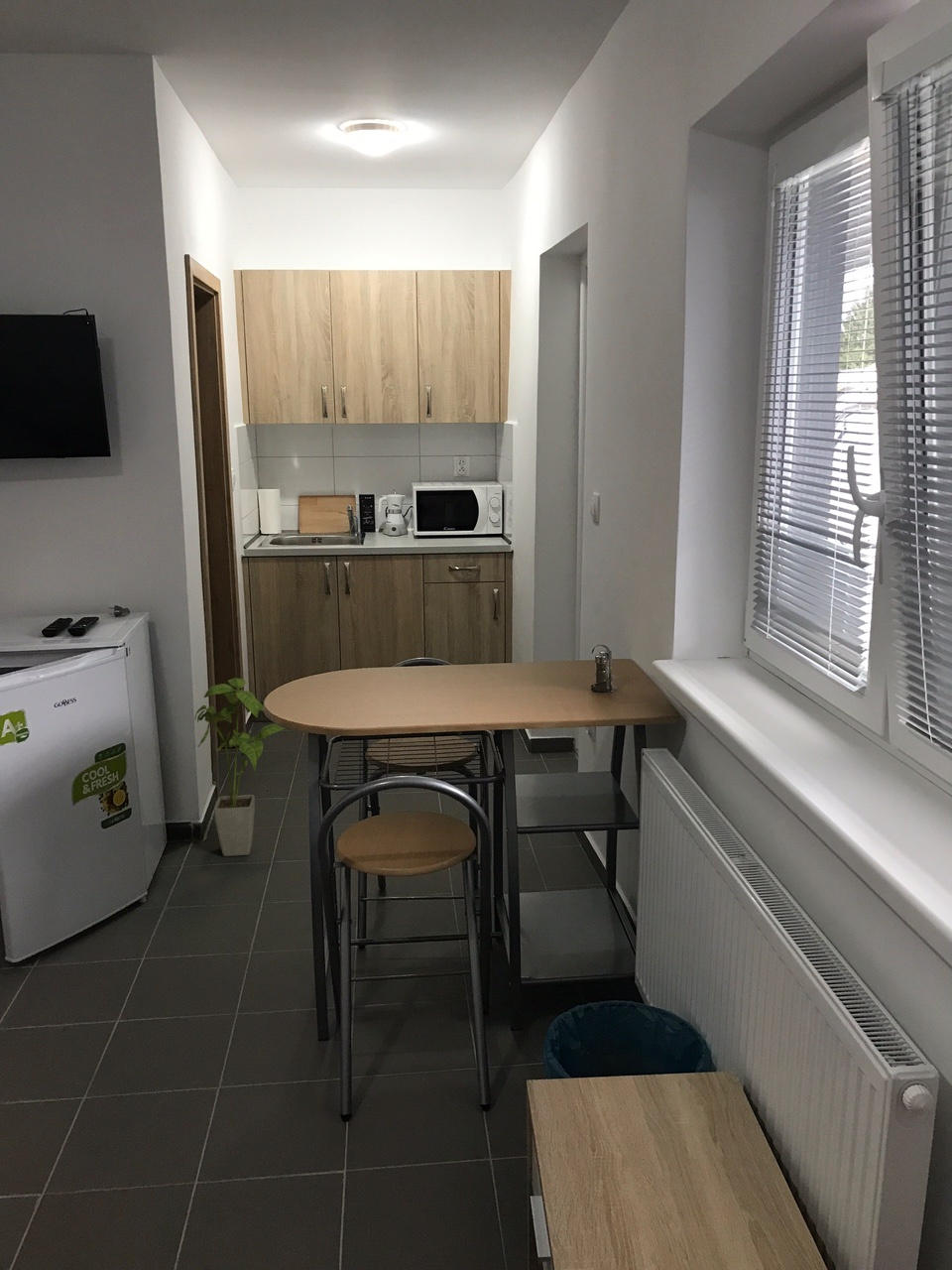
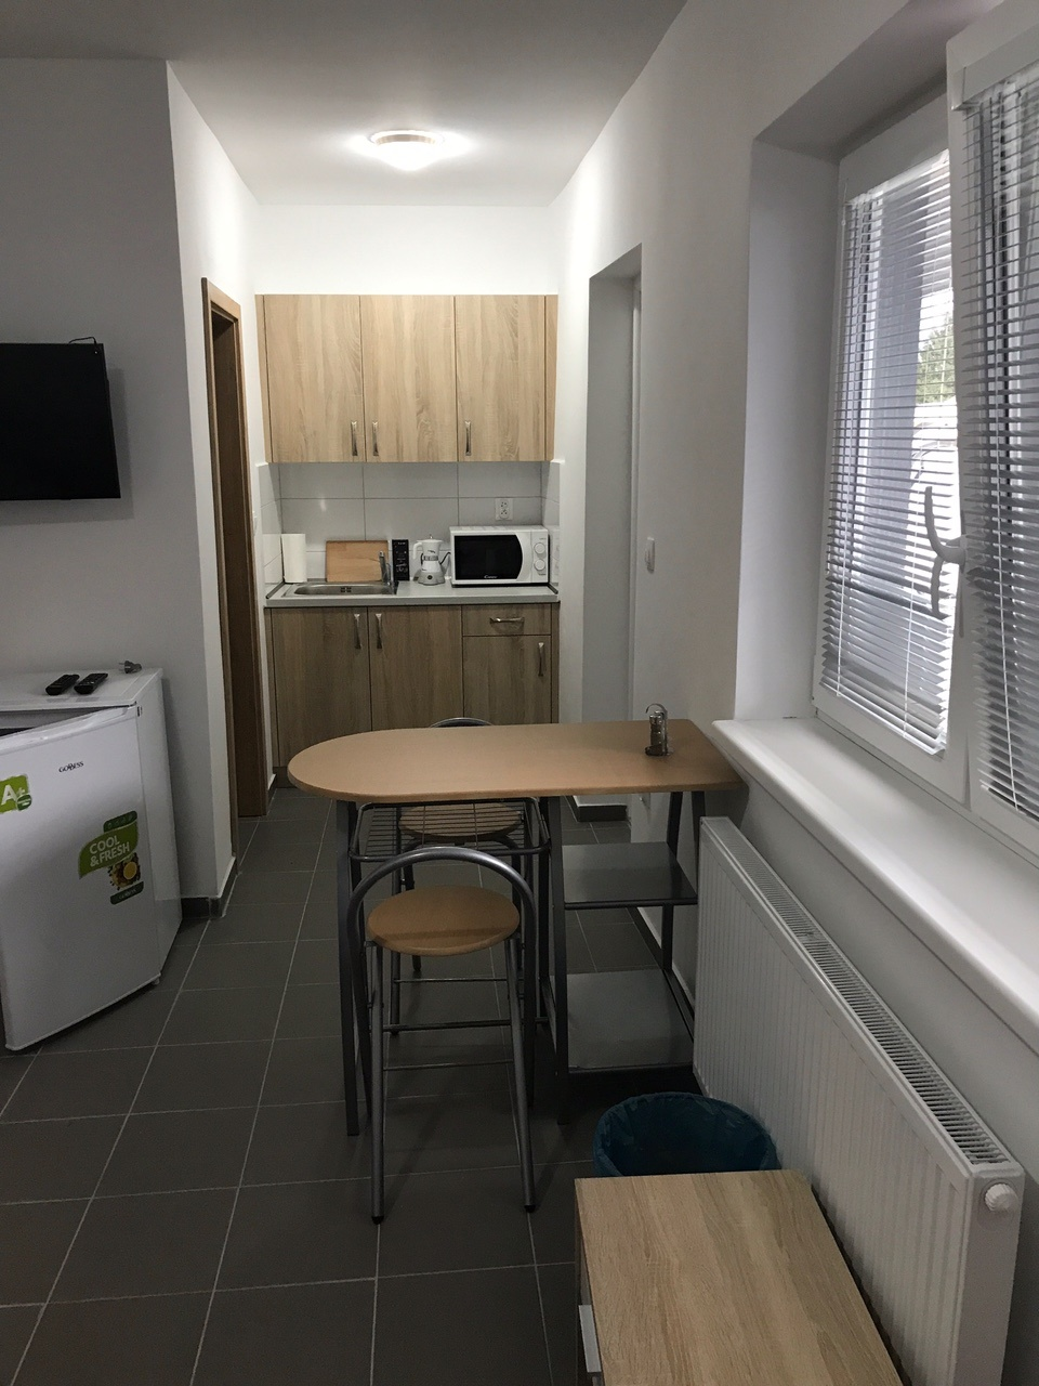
- house plant (245, 766)
